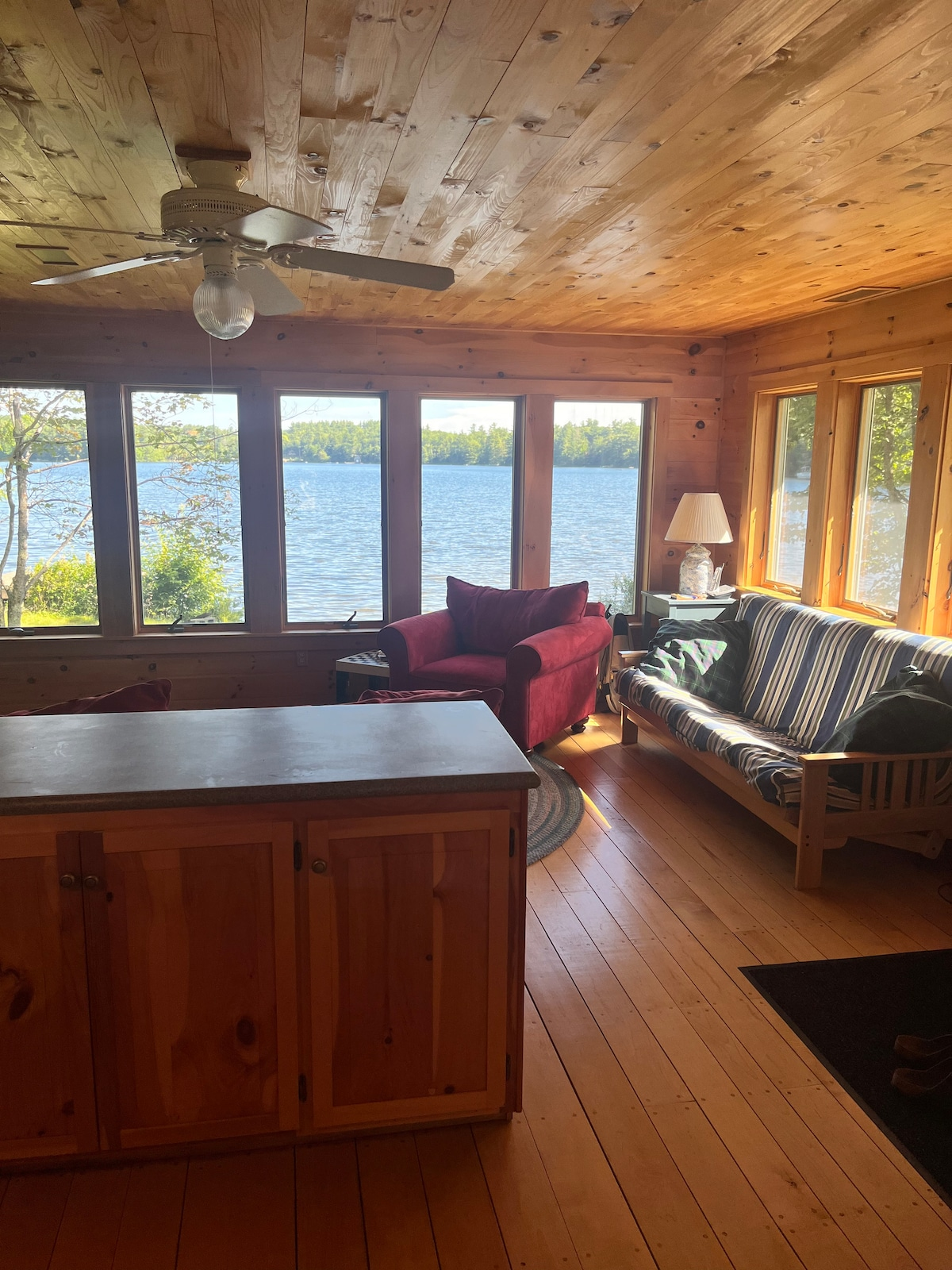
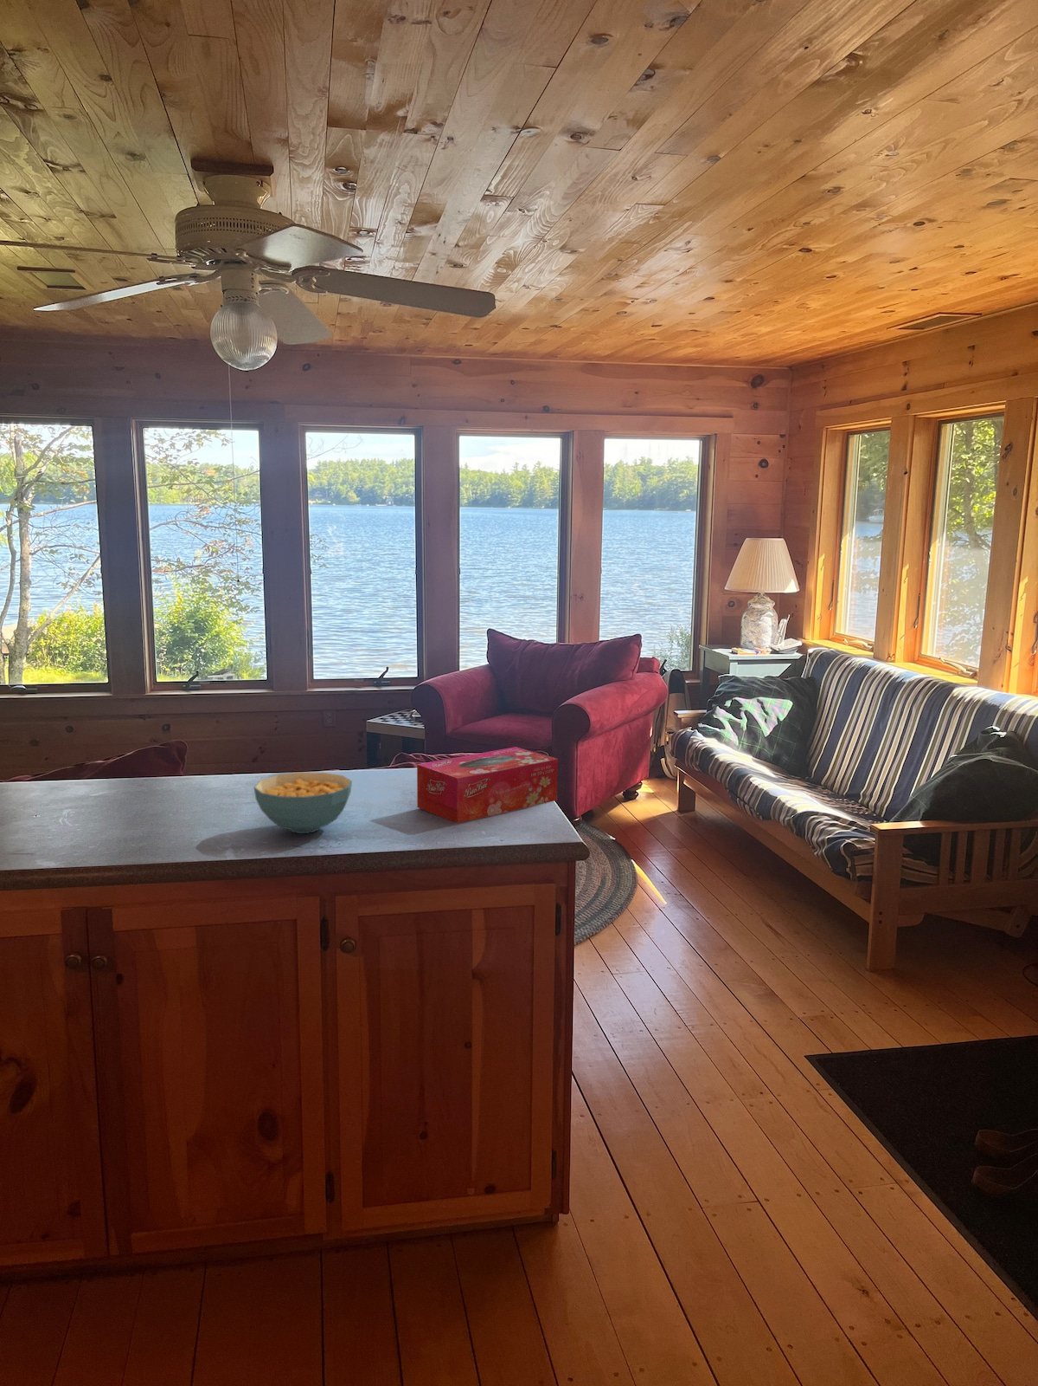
+ cereal bowl (303, 806)
+ tissue box (487, 782)
